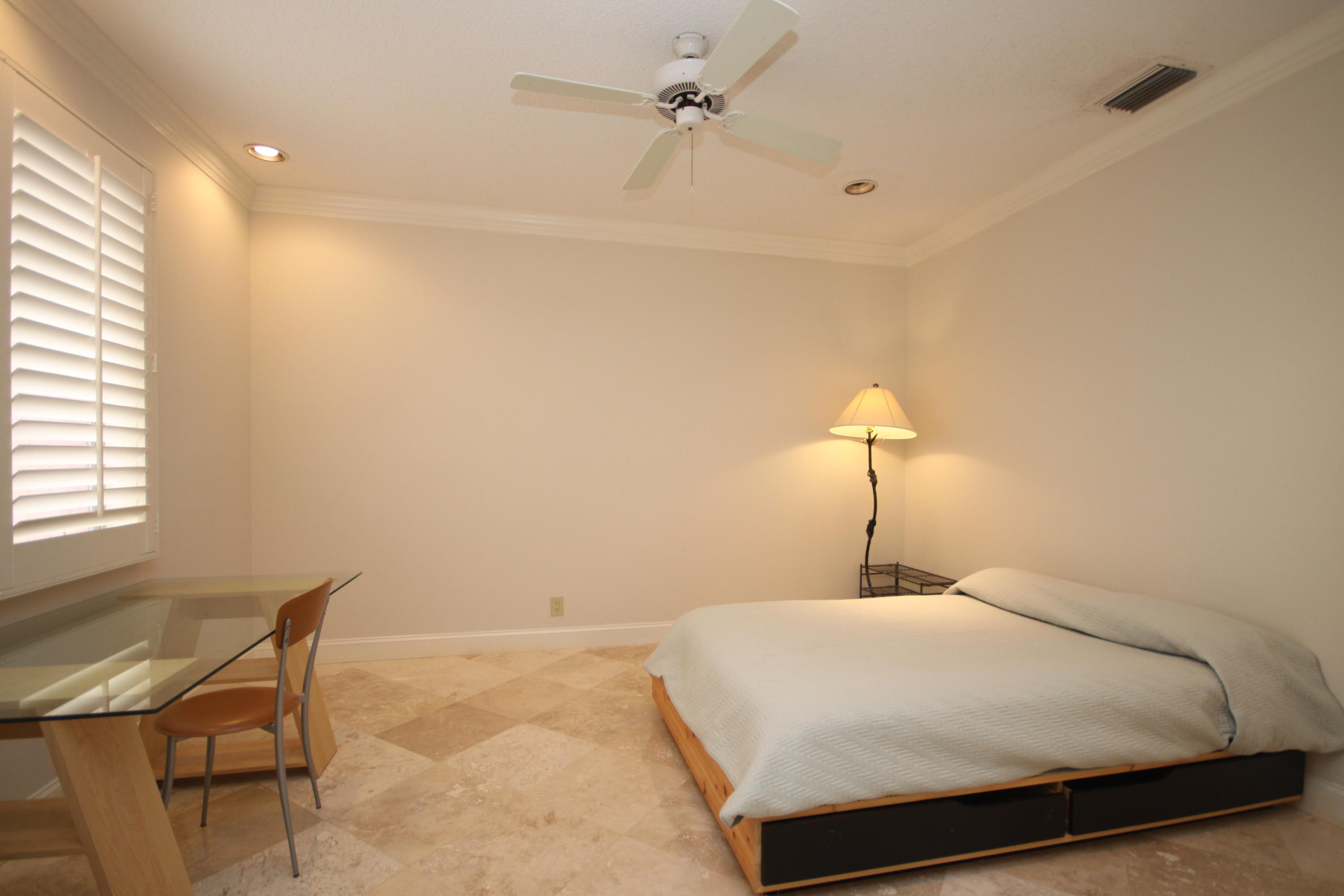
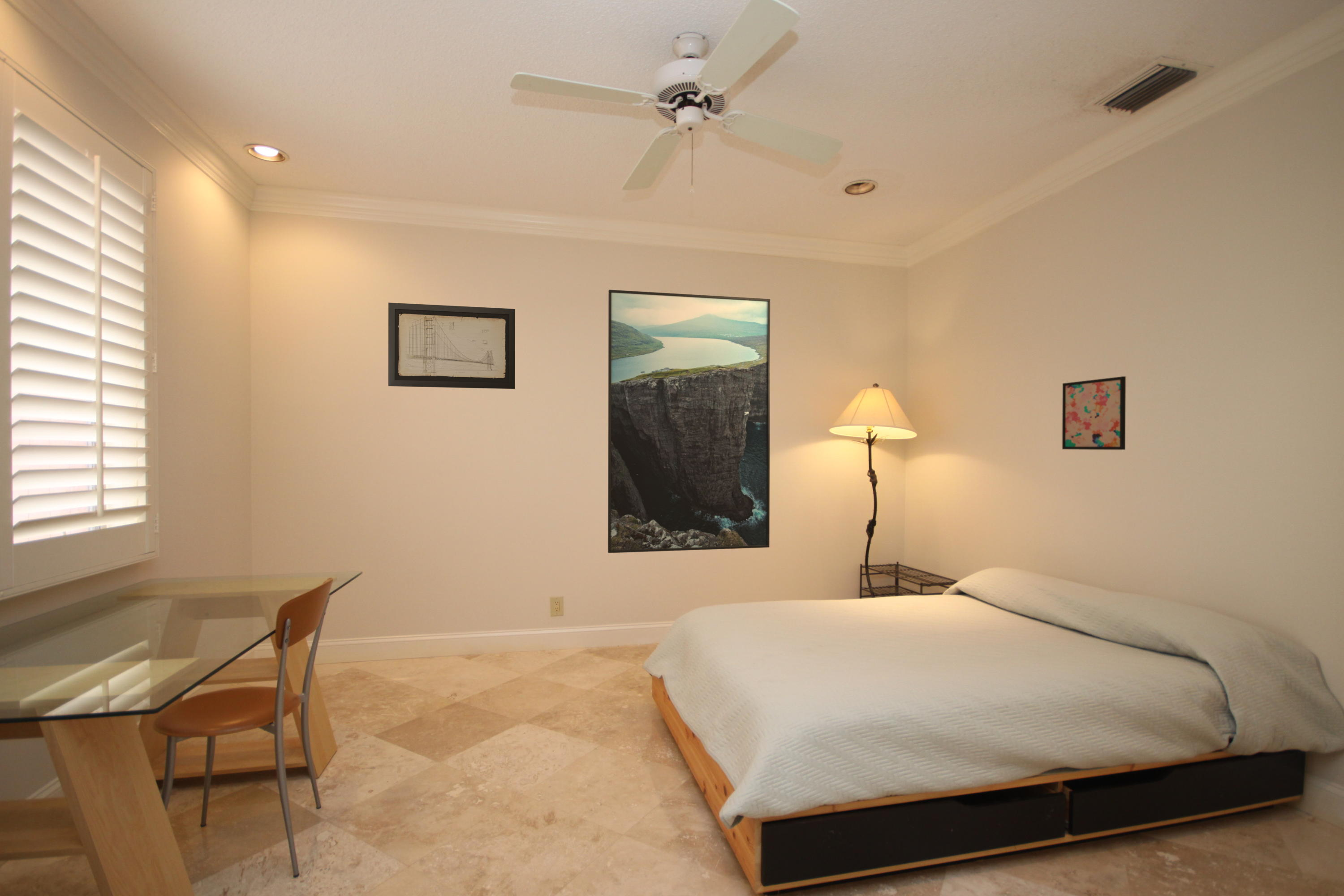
+ wall art (453, 347)
+ wall art (1092, 414)
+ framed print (691, 422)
